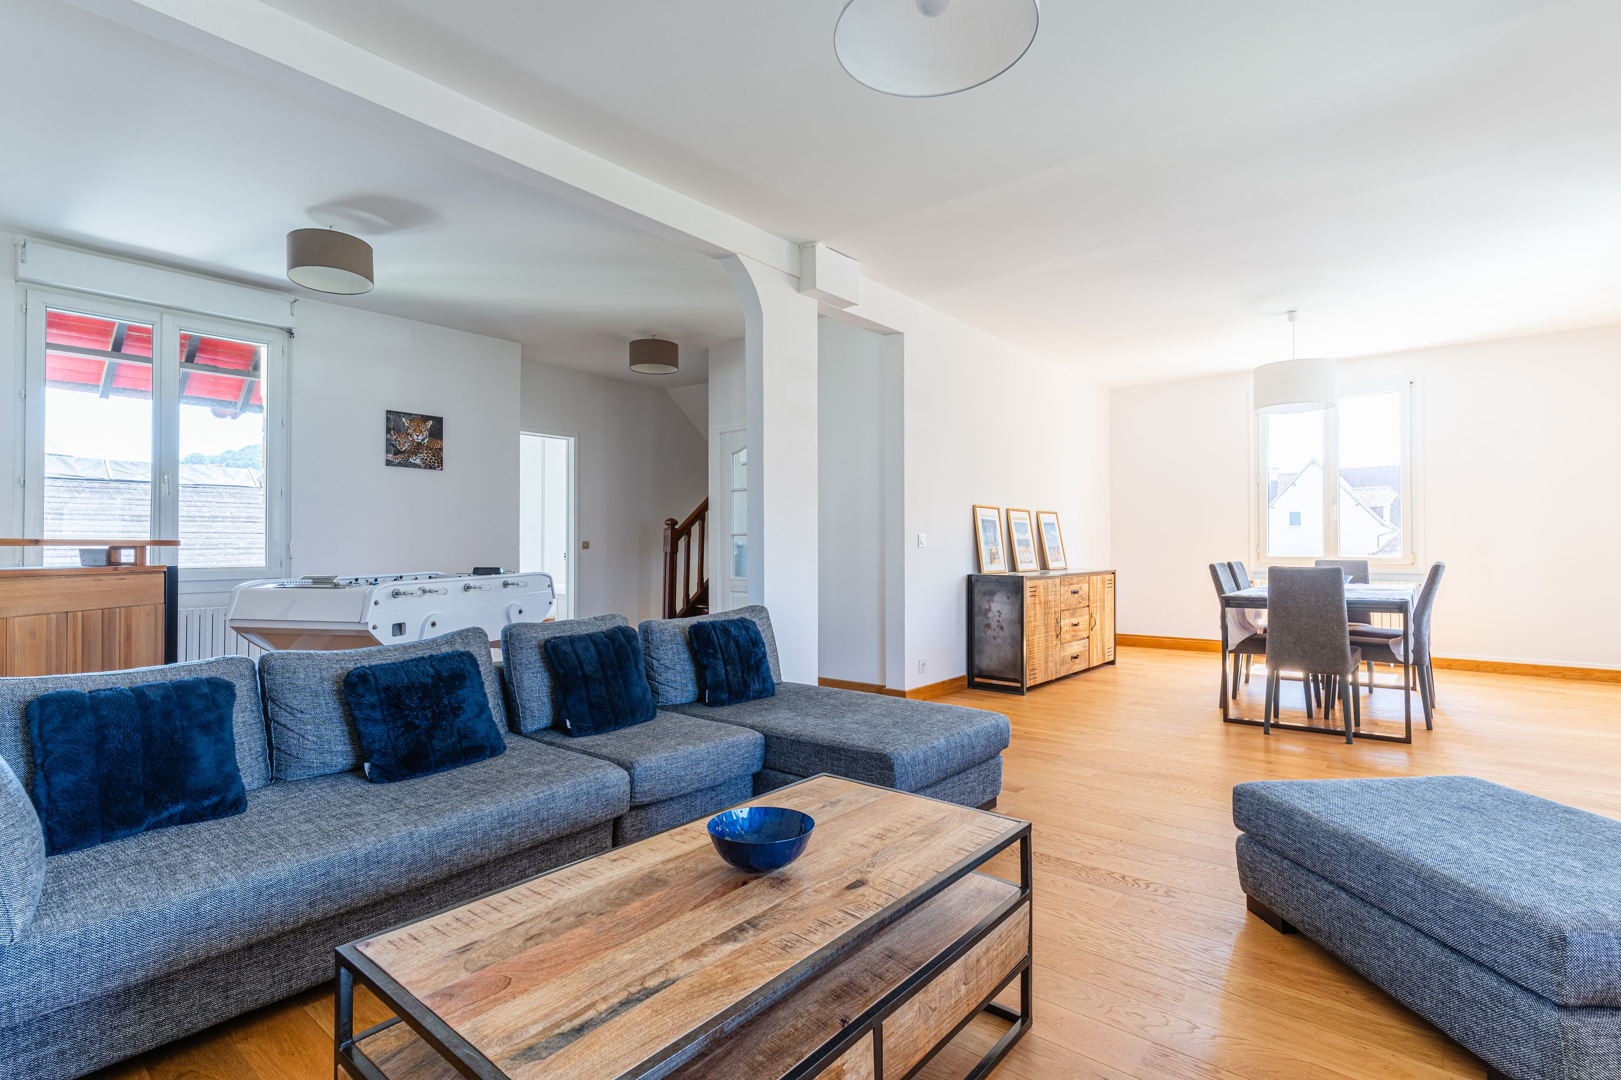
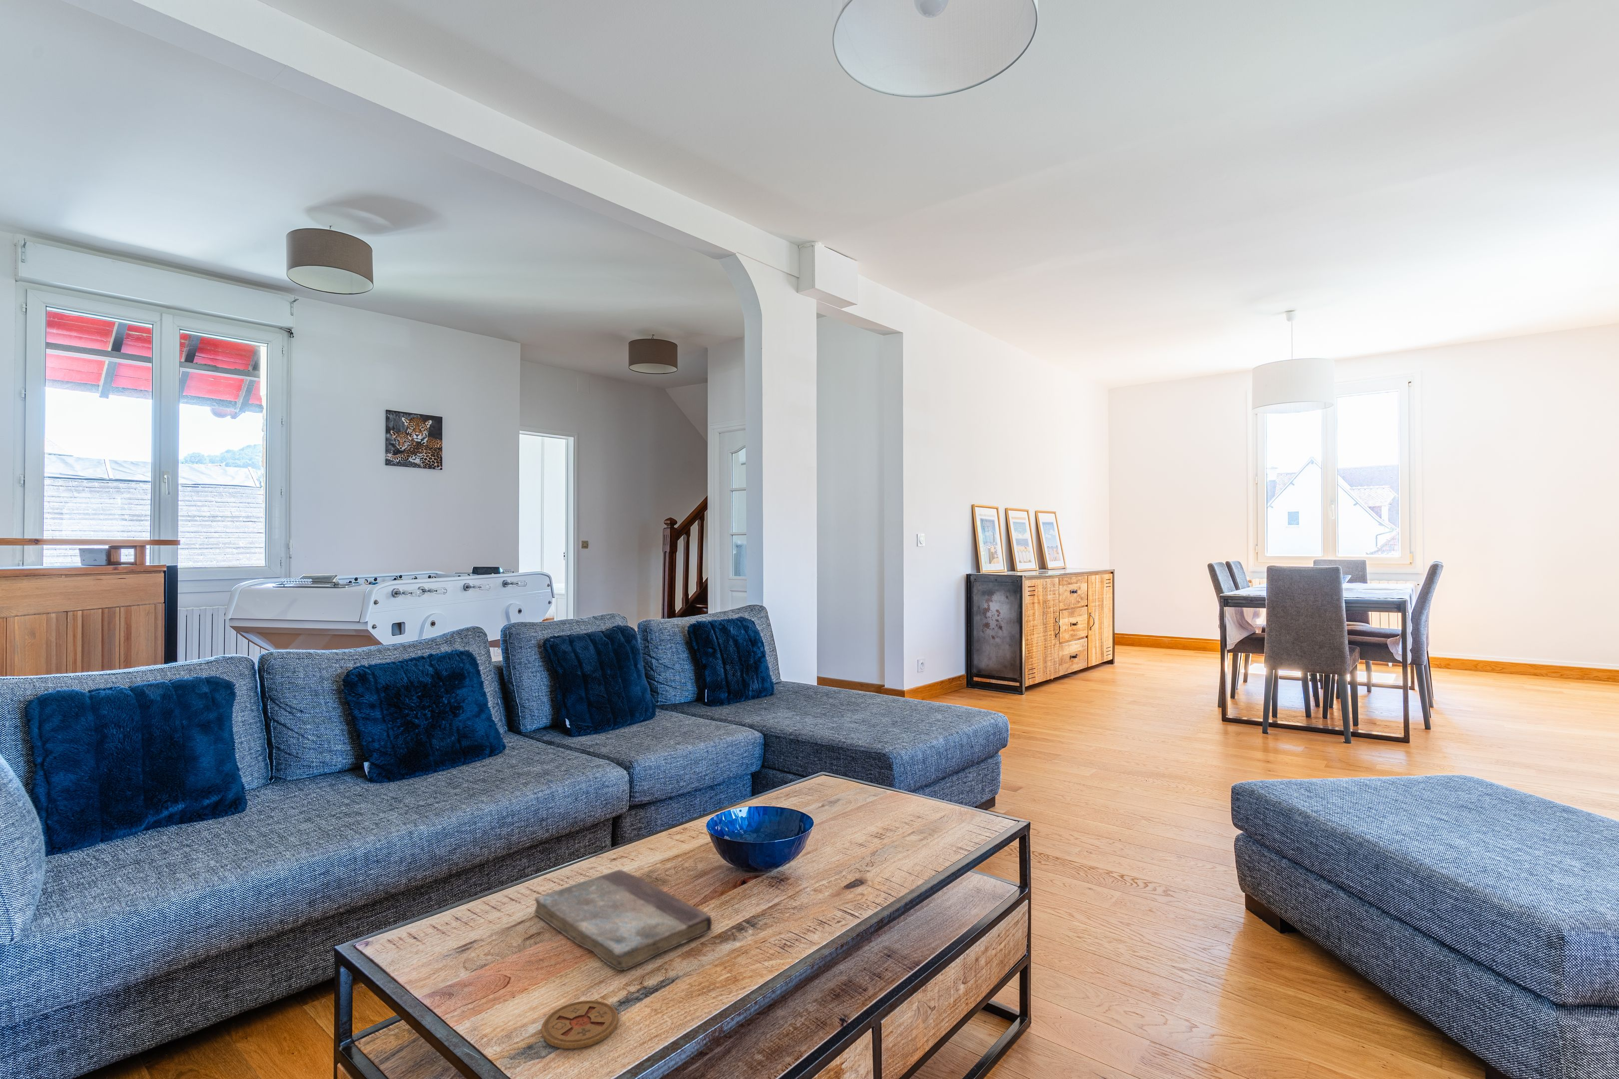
+ coaster (581, 1024)
+ book (622, 914)
